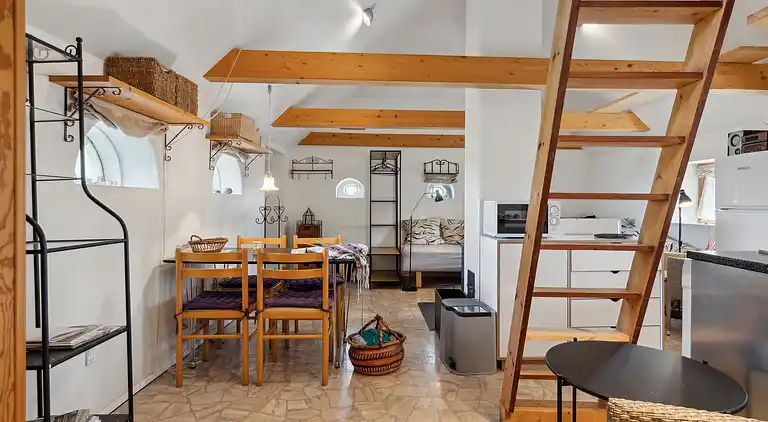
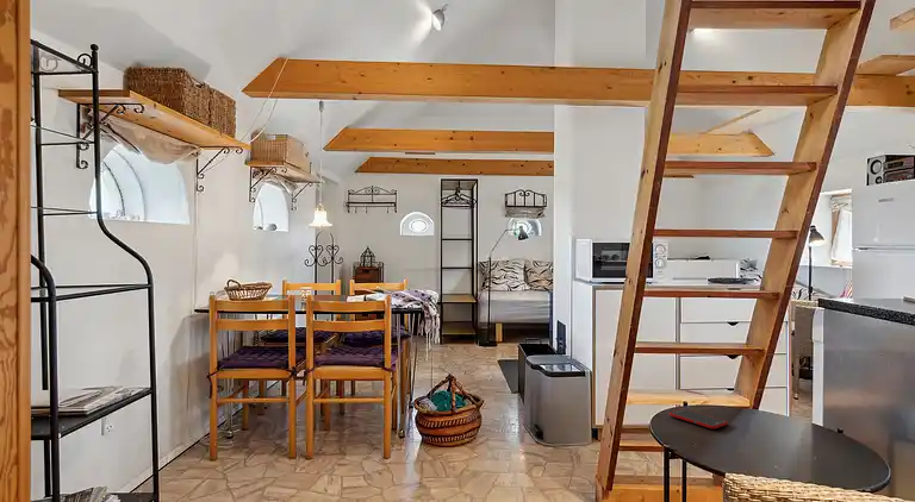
+ cell phone (697, 418)
